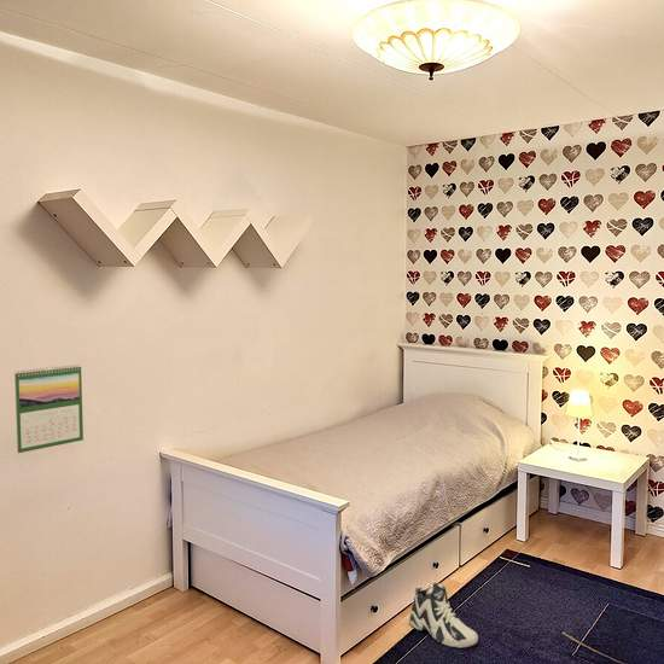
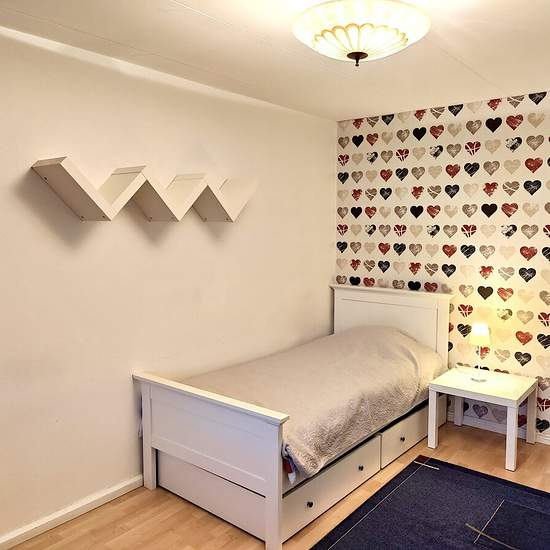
- calendar (49, 406)
- sneaker (443, 610)
